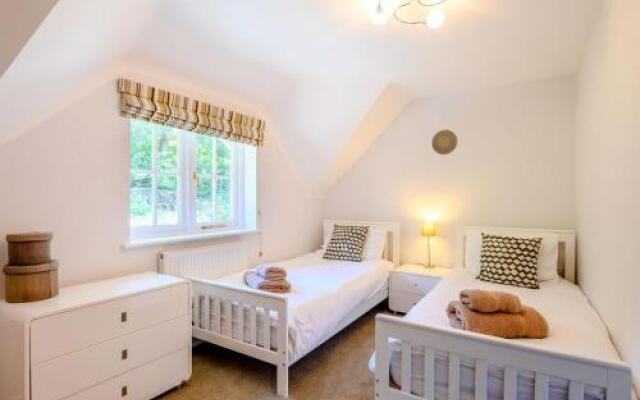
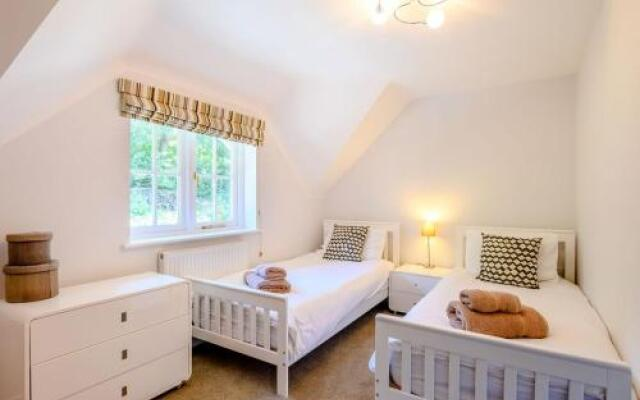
- decorative plate (444, 142)
